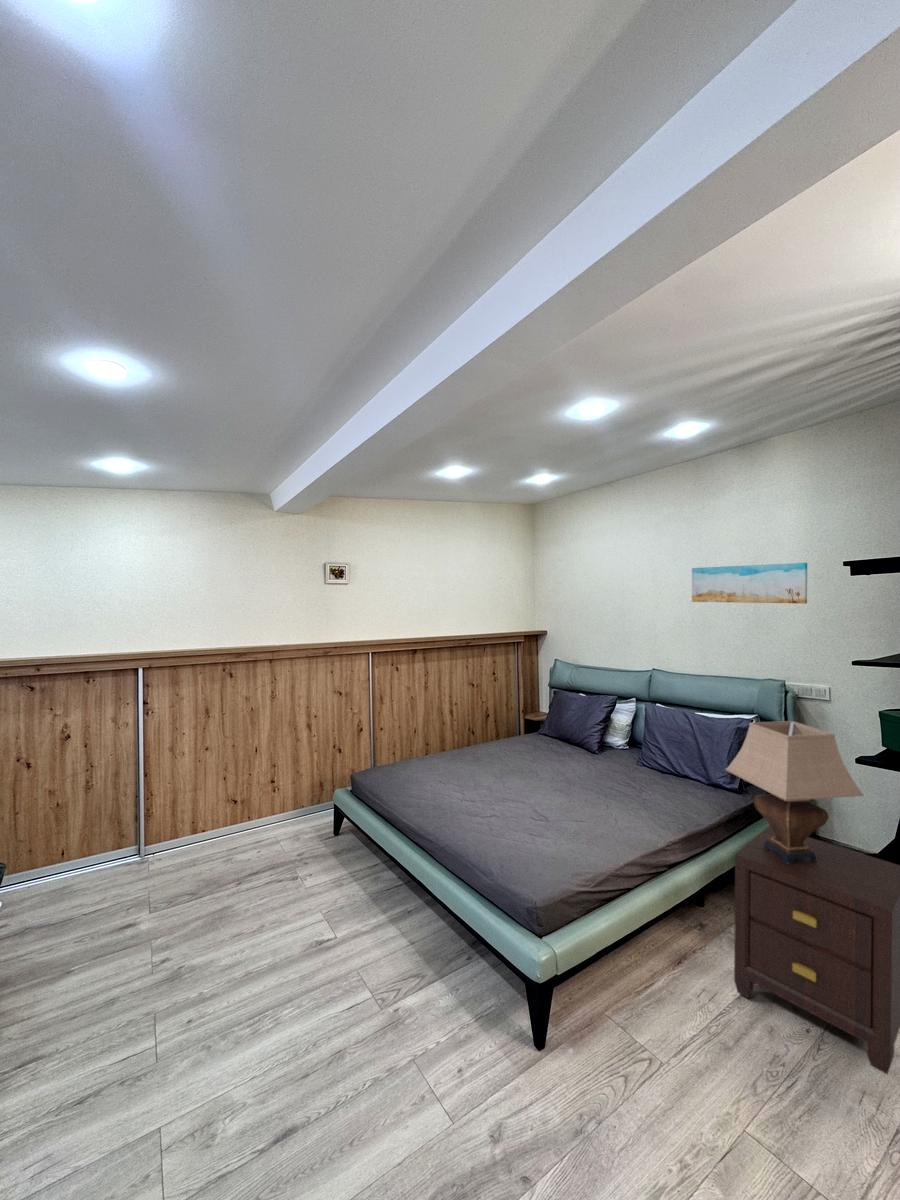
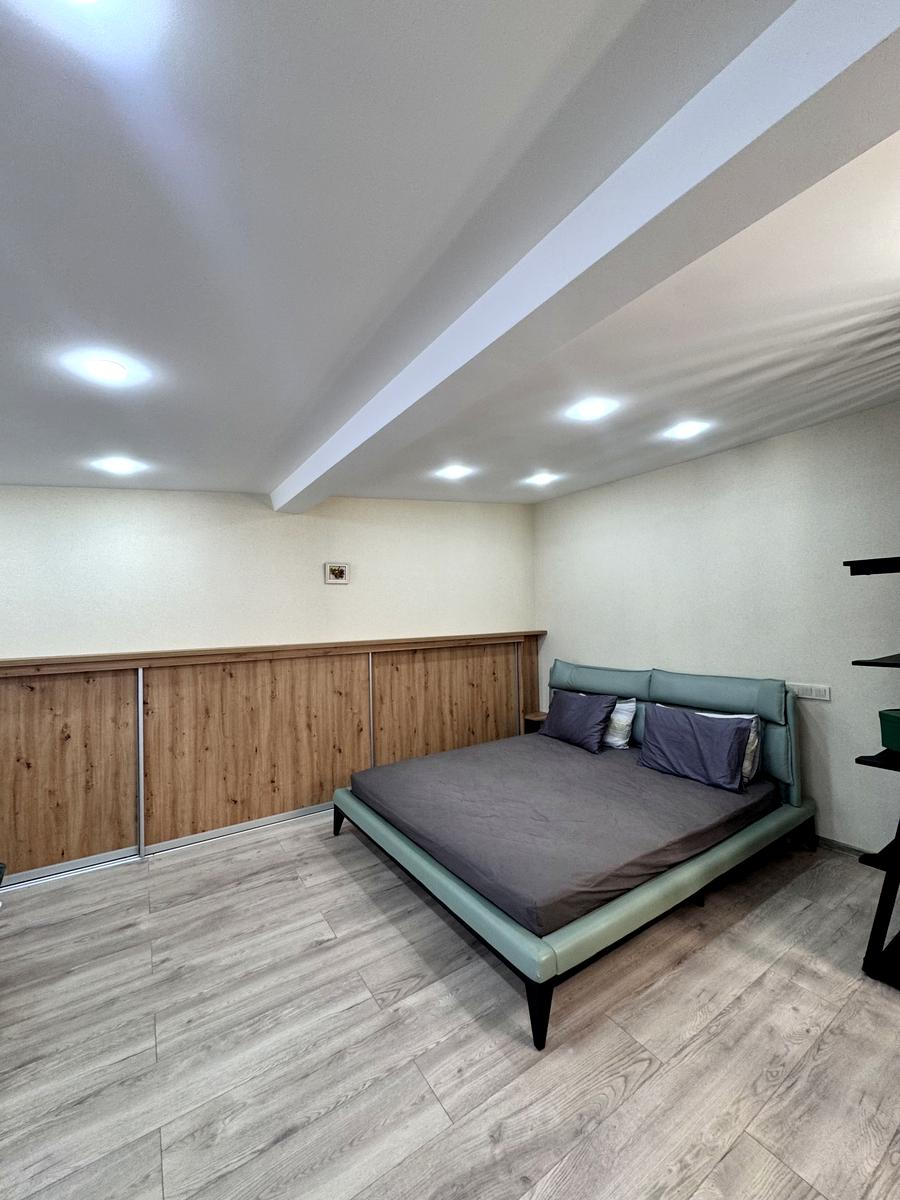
- nightstand (820, 933)
- wall art (744, 584)
- table lamp (789, 791)
